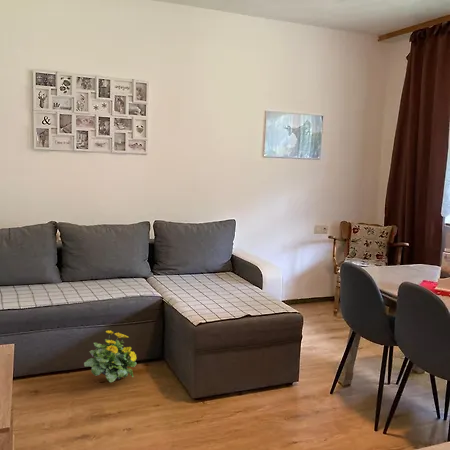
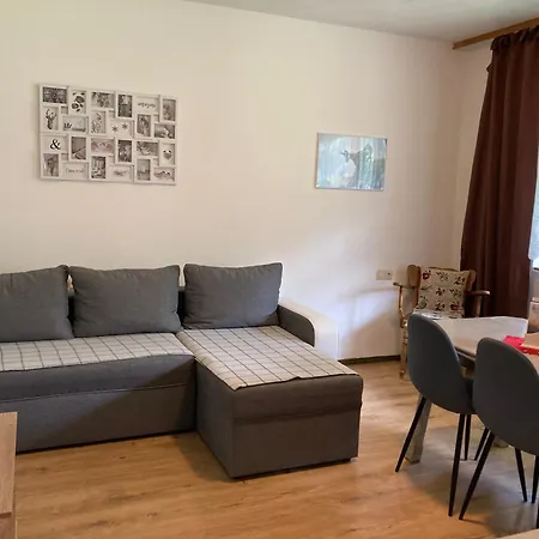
- flowering plant (110, 356)
